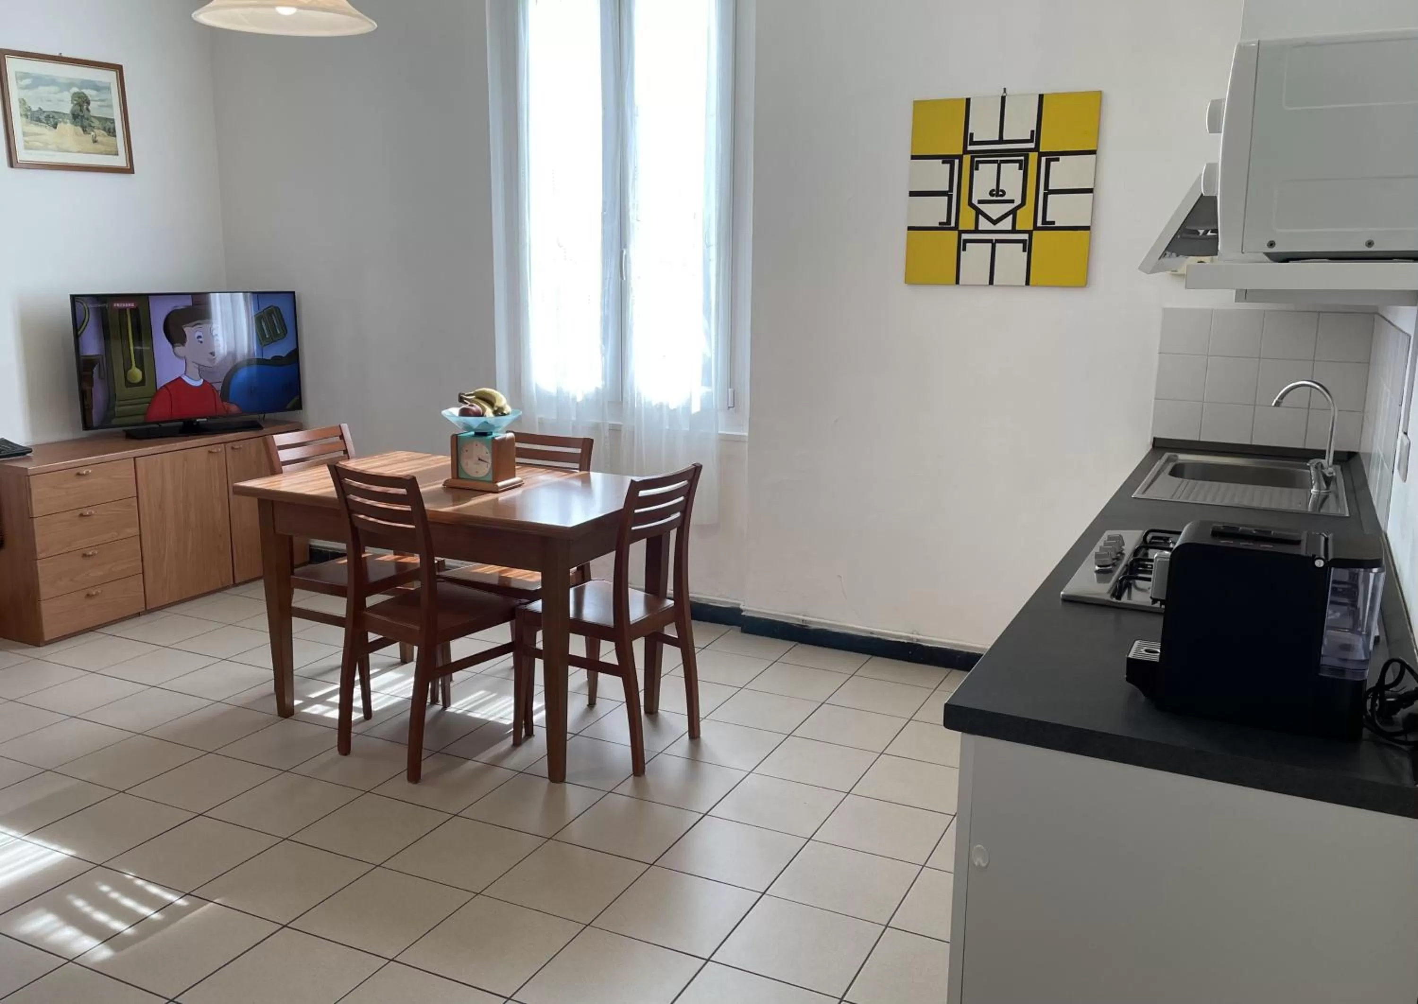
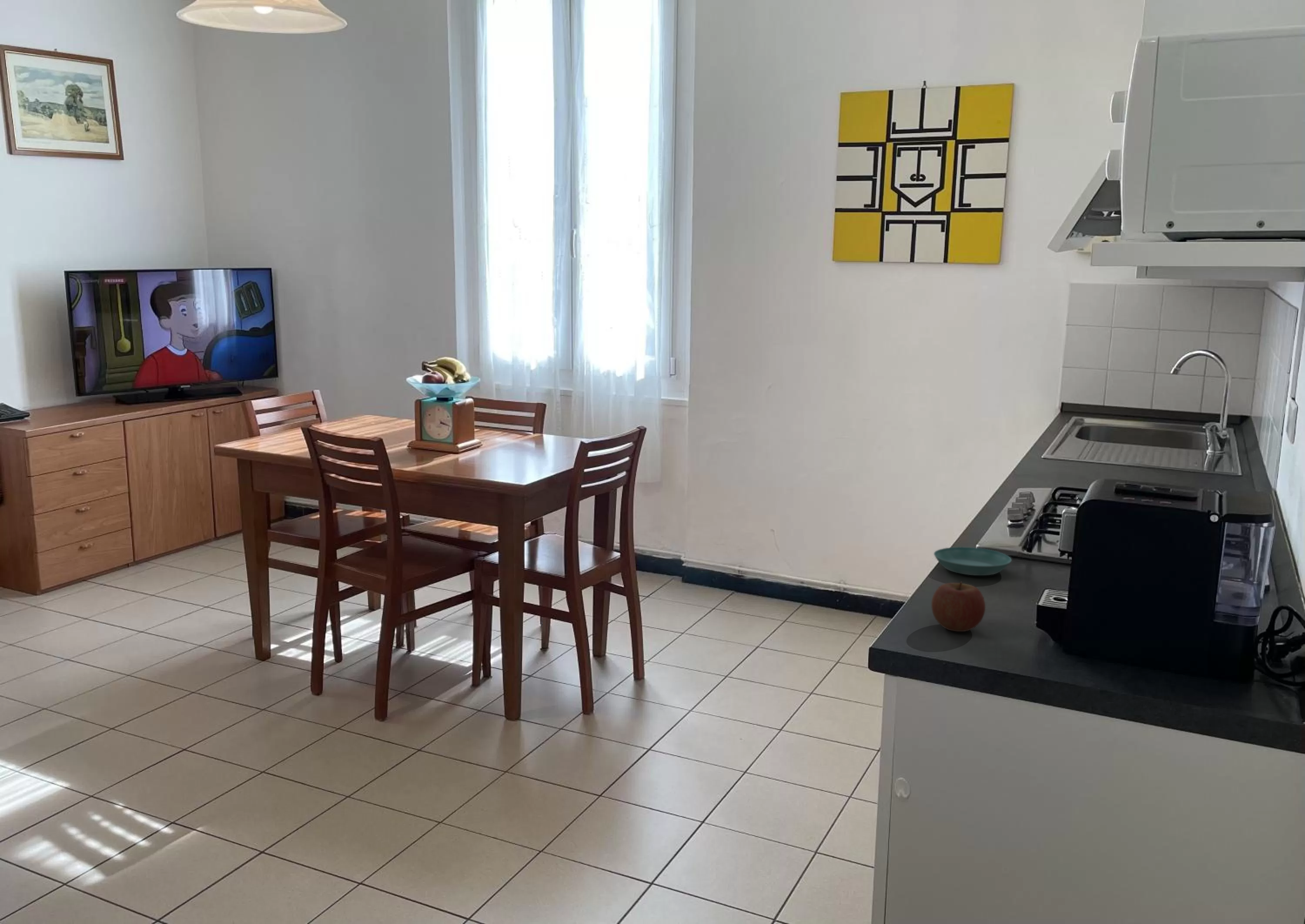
+ apple (958, 605)
+ saucer (972, 562)
